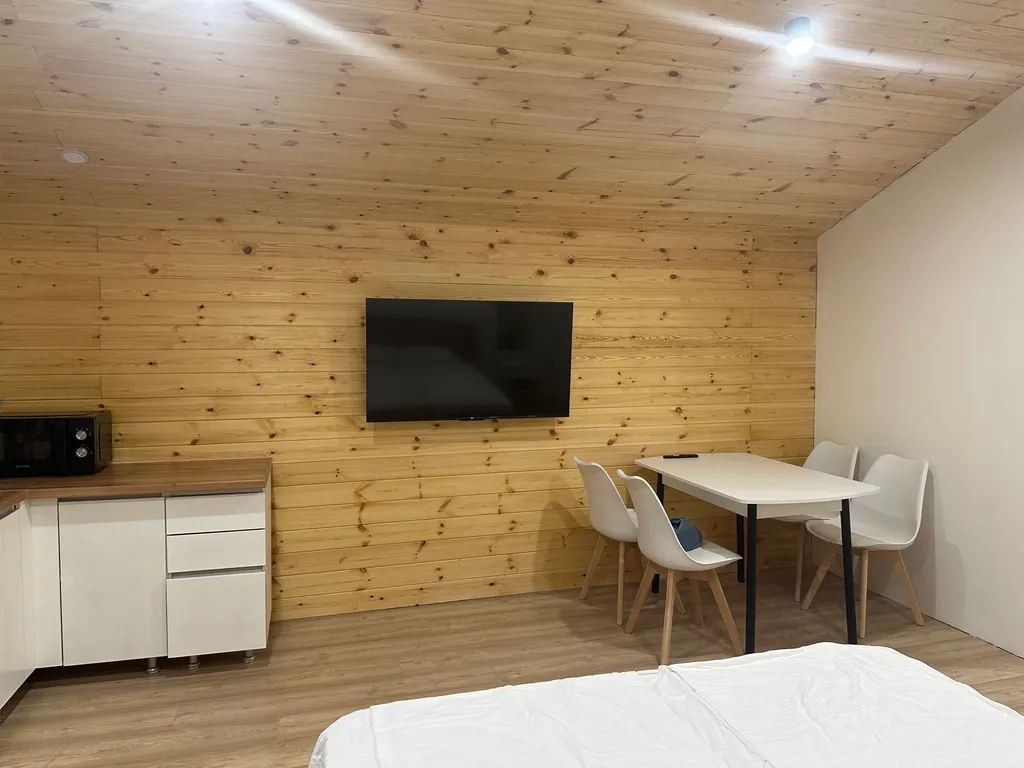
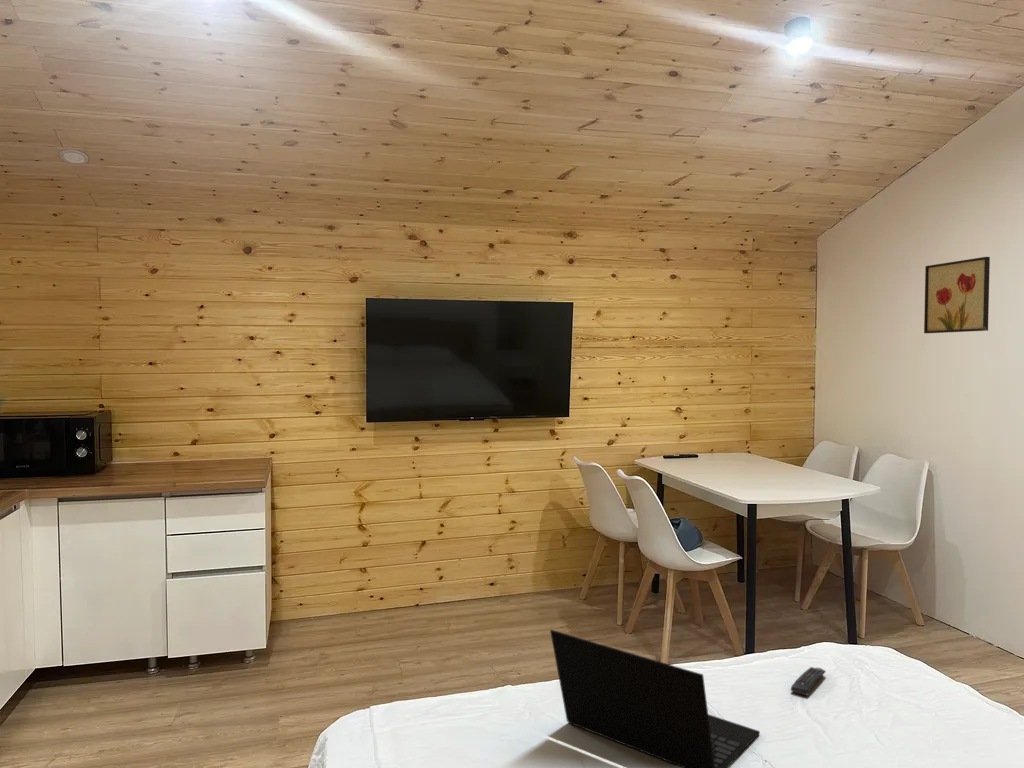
+ laptop (655, 683)
+ remote control (809, 678)
+ wall art (956, 296)
